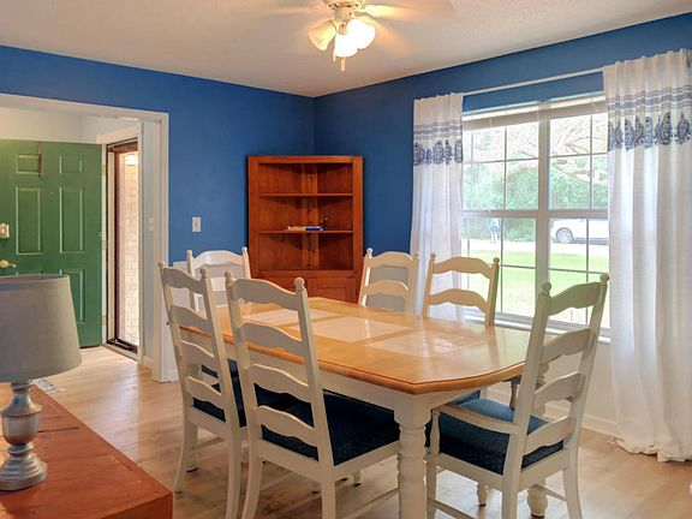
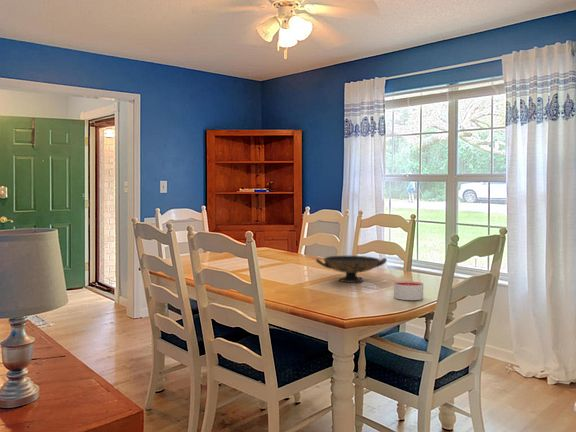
+ decorative bowl (351, 269)
+ candle (408, 289)
